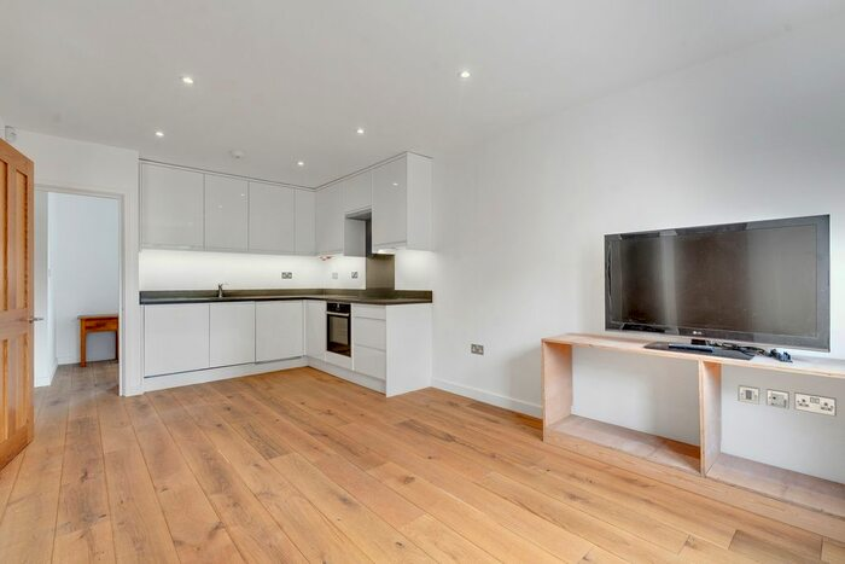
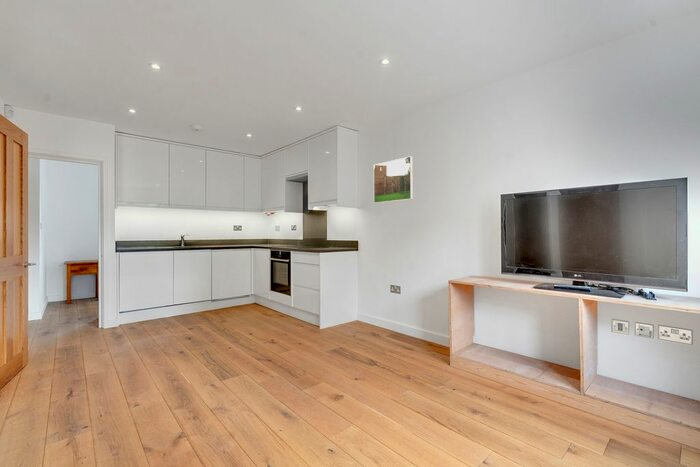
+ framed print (392, 181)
